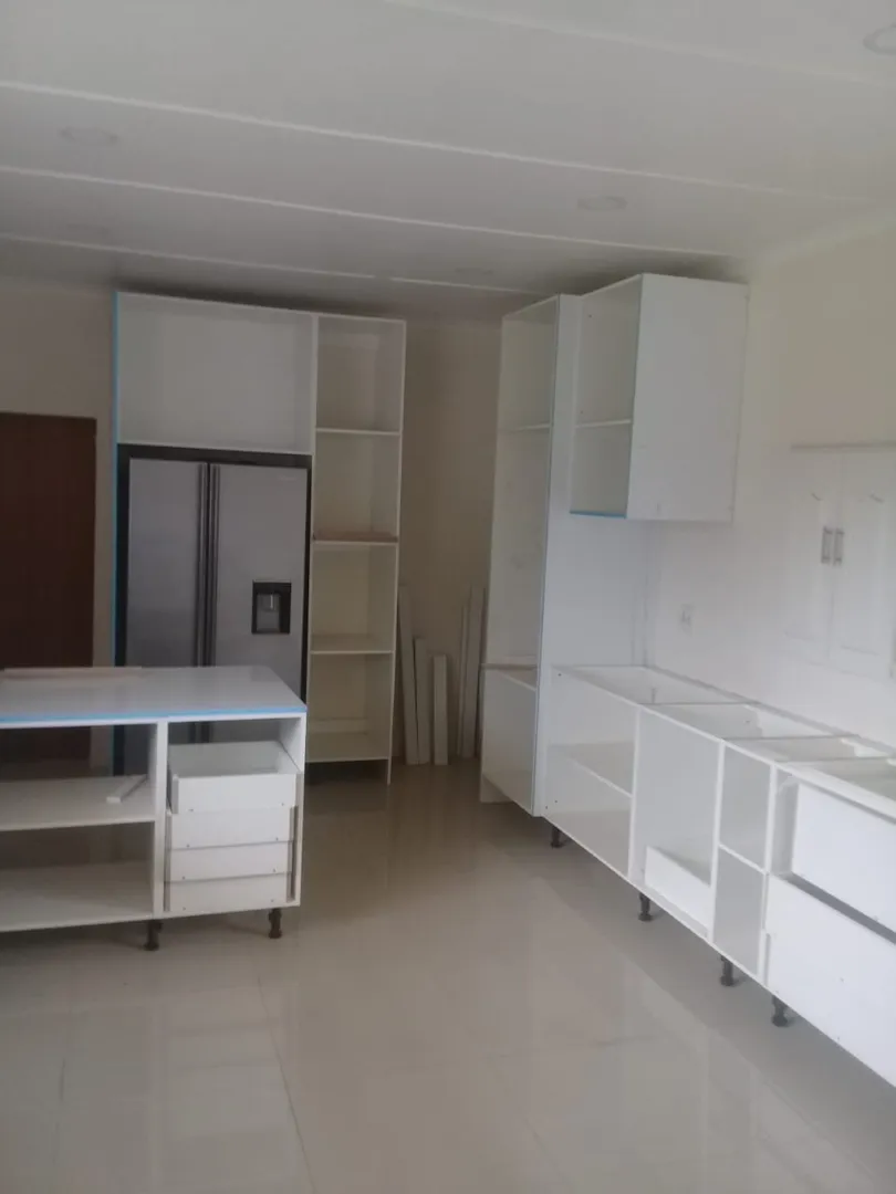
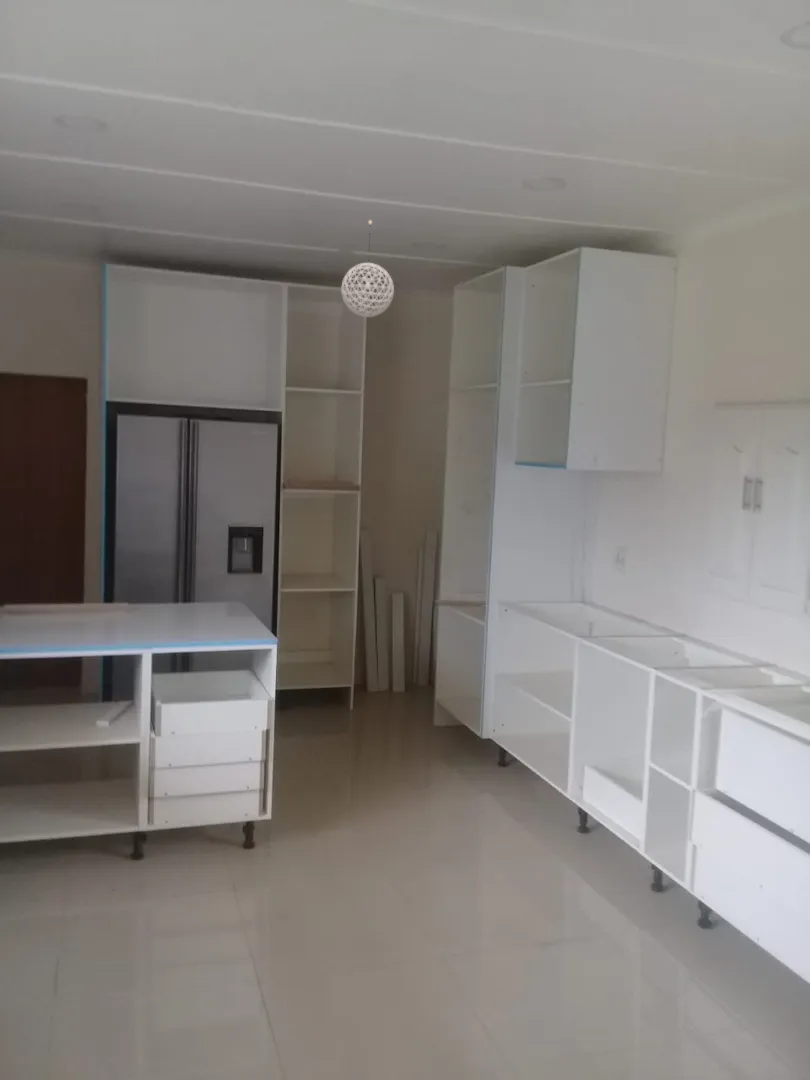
+ pendant light (368, 269)
